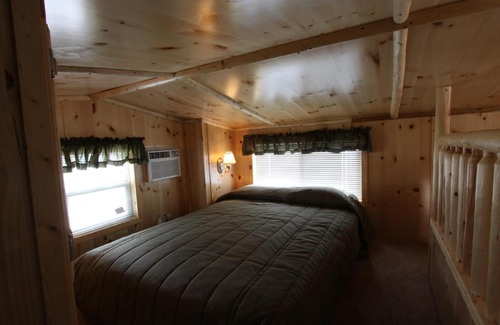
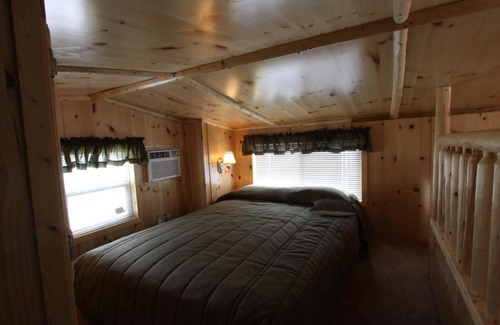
+ pillow (332, 207)
